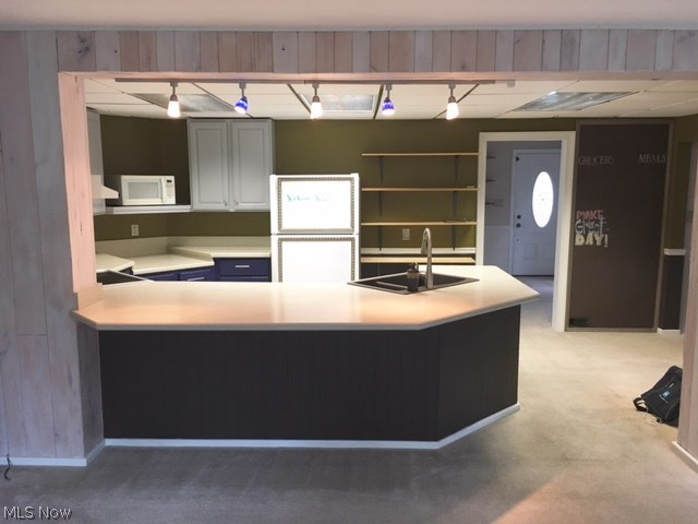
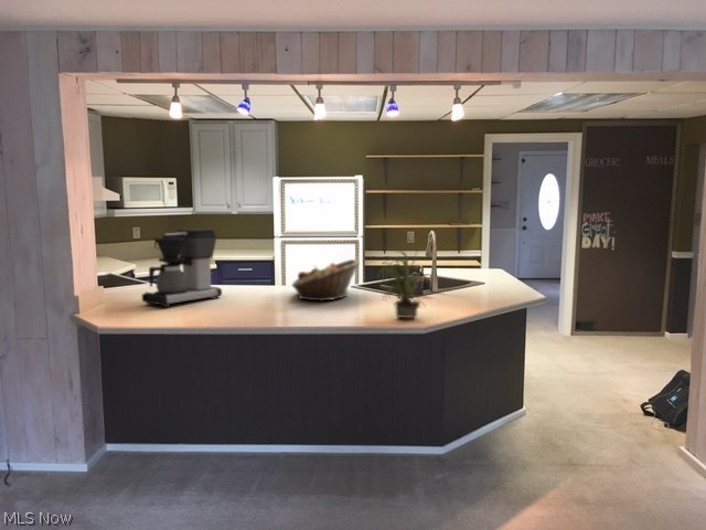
+ potted plant (400, 283)
+ fruit basket (325, 278)
+ coffee maker (182, 265)
